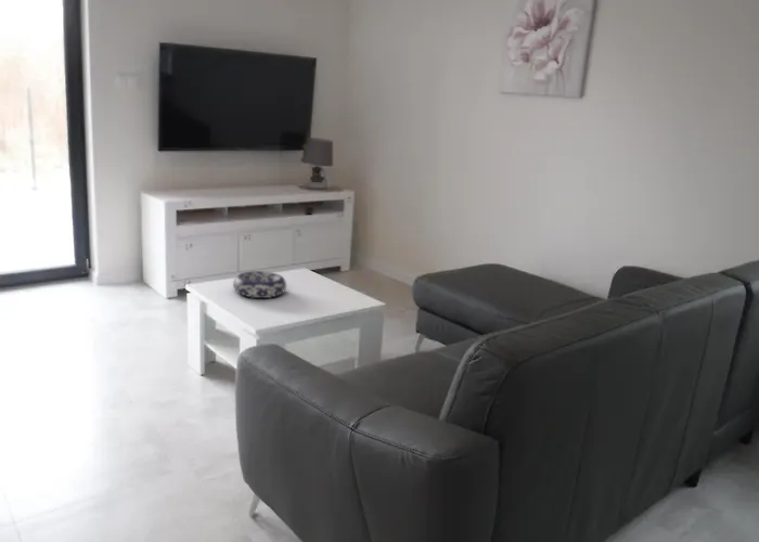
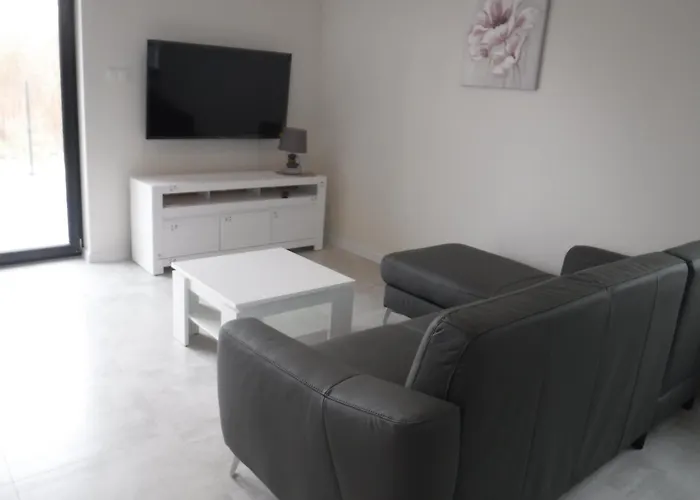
- decorative bowl (259, 284)
